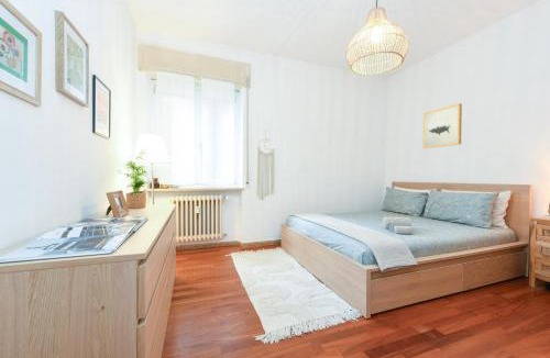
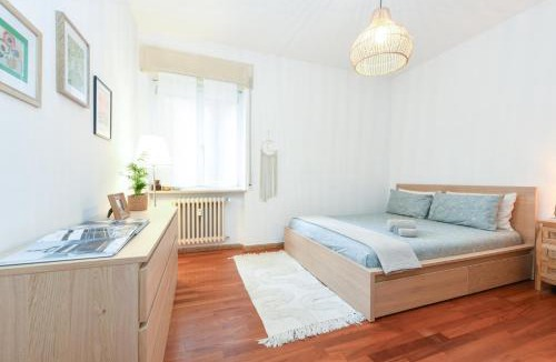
- wall art (440, 127)
